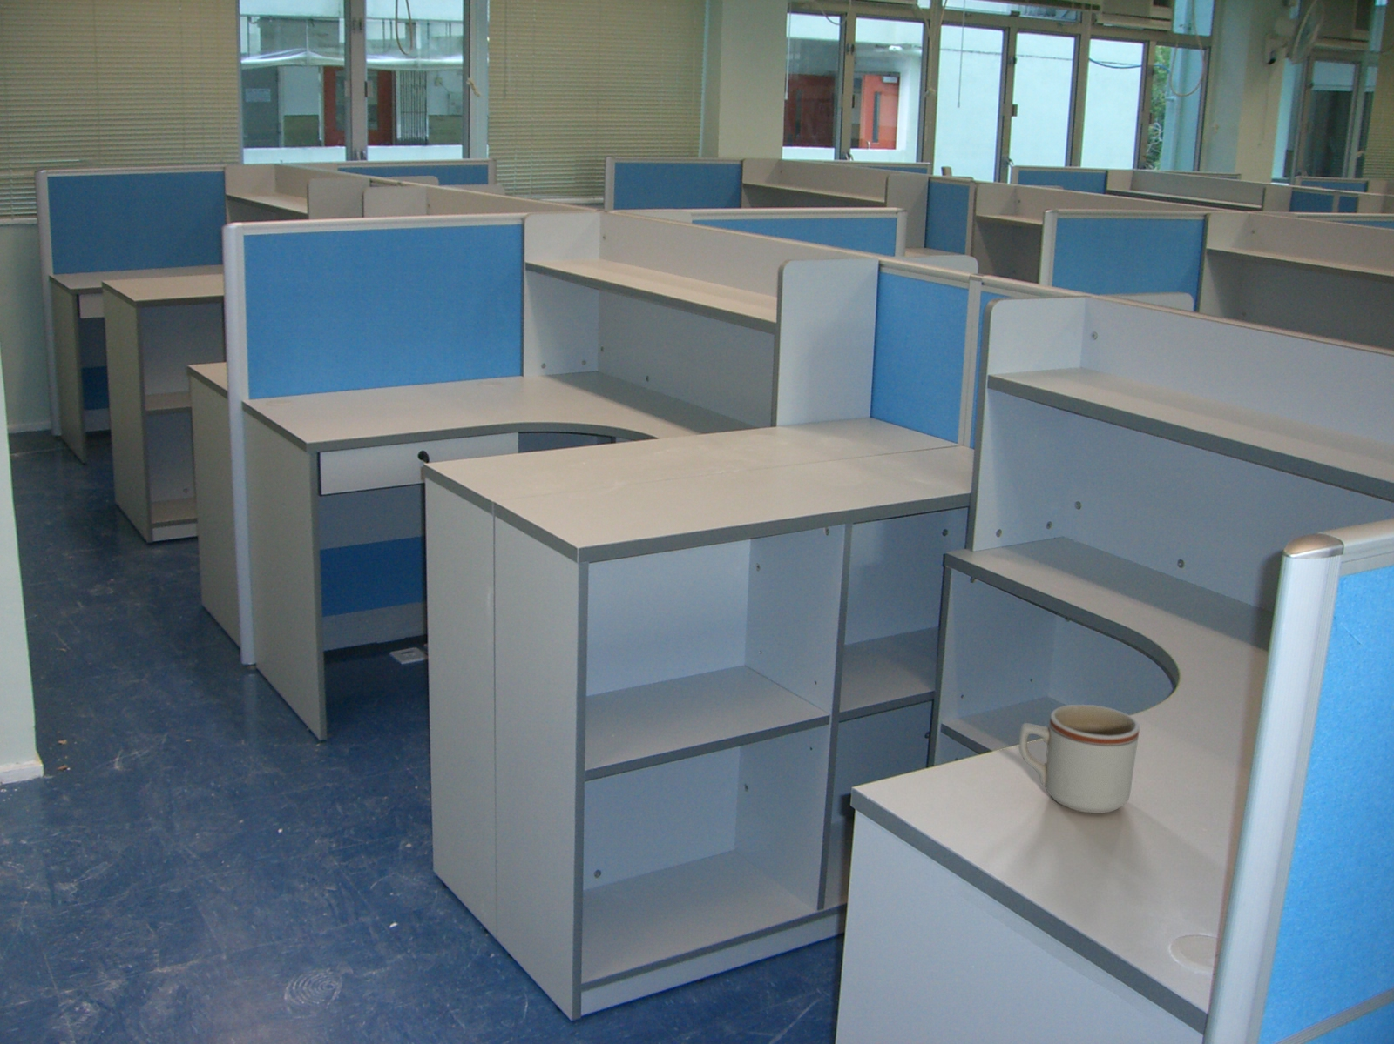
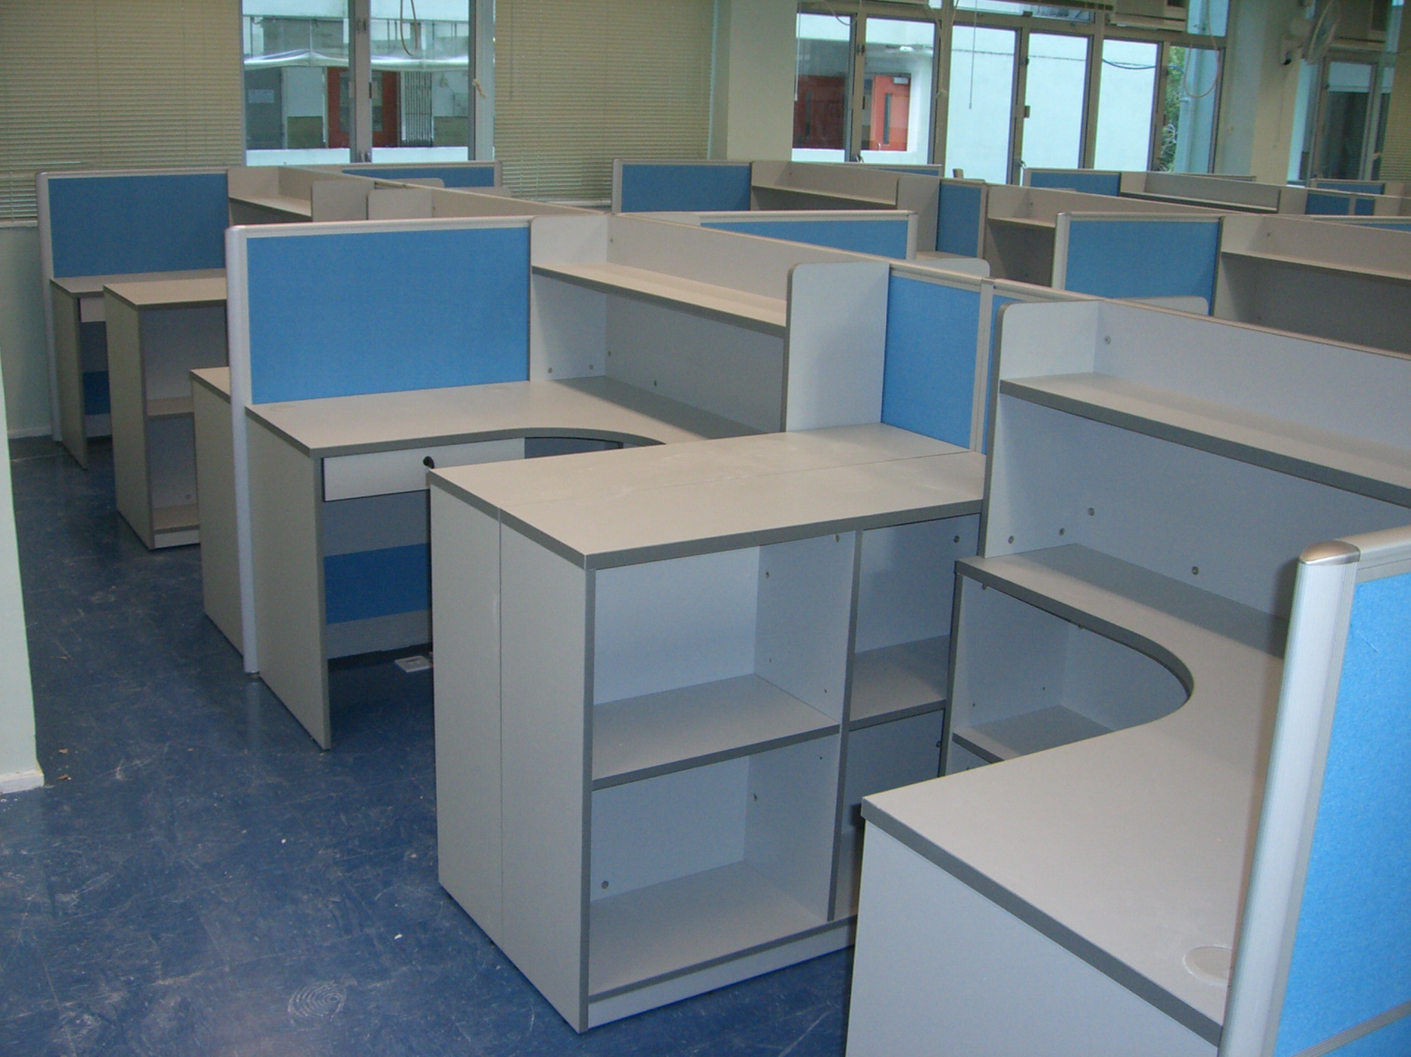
- mug (1075, 758)
